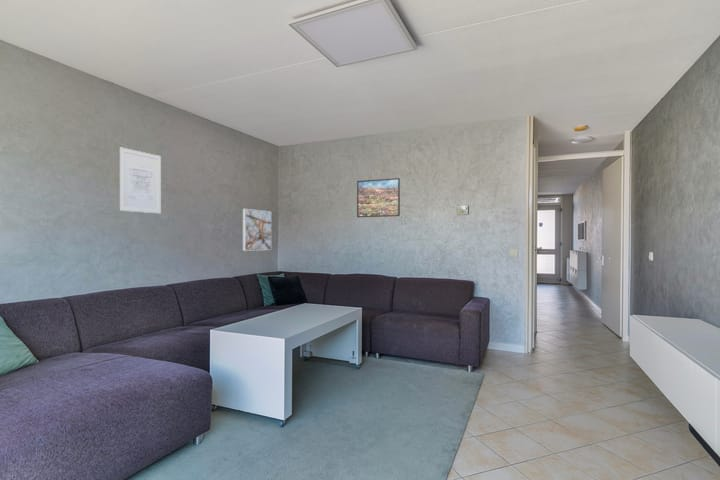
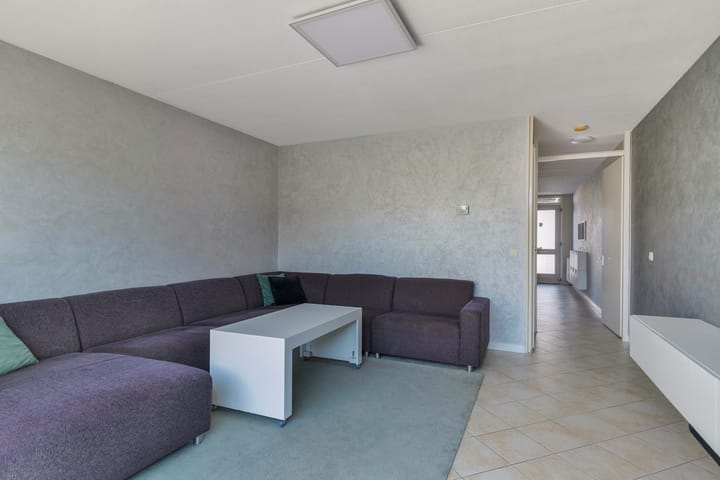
- wall art (141, 182)
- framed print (257, 230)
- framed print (377, 198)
